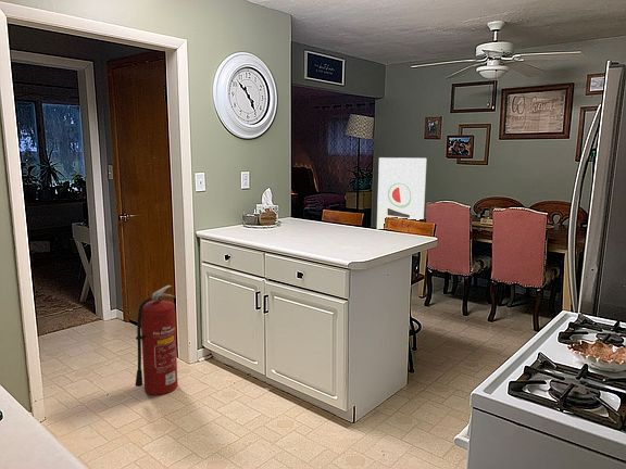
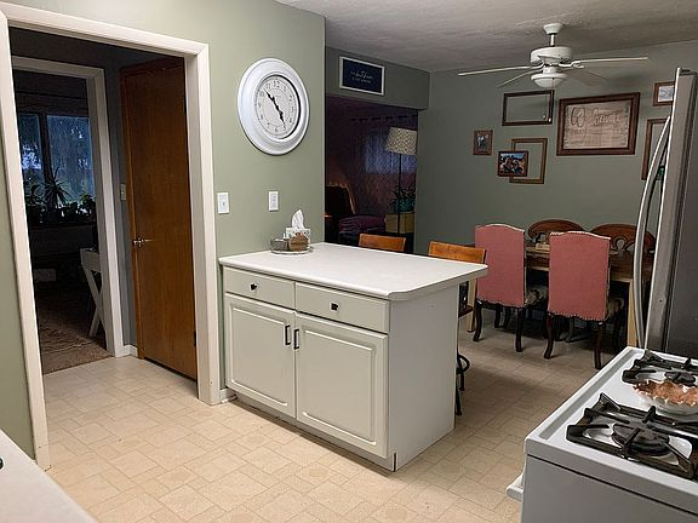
- fire extinguisher (154, 339)
- wall art (400, 197)
